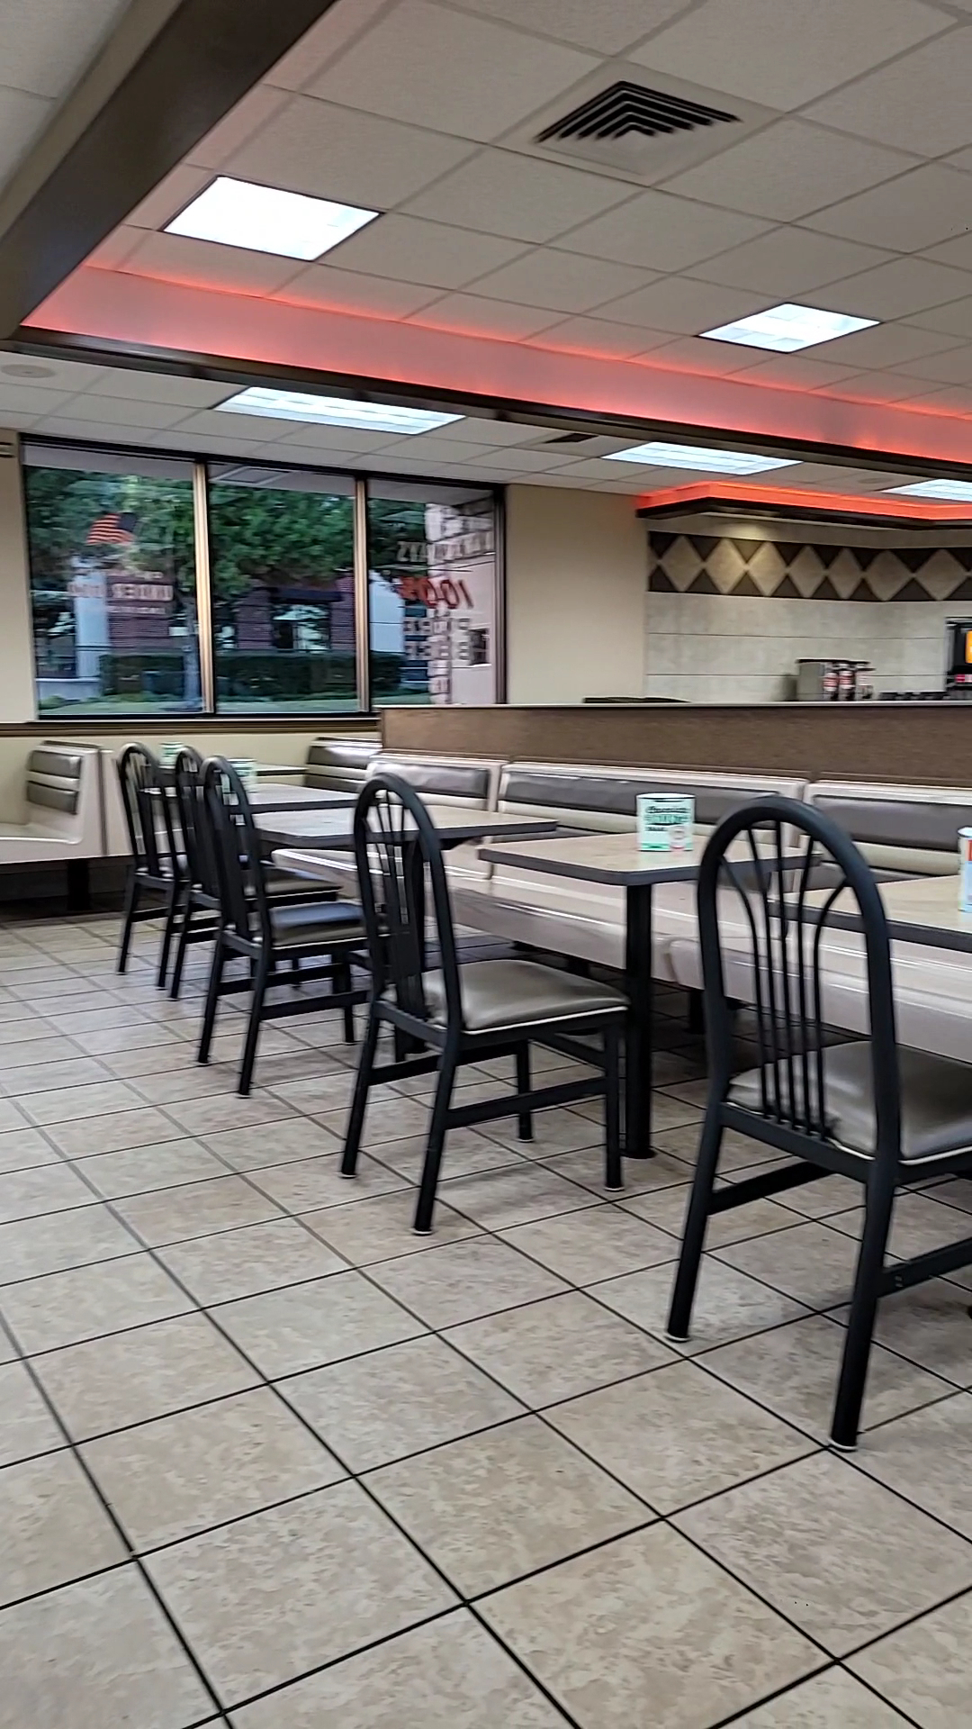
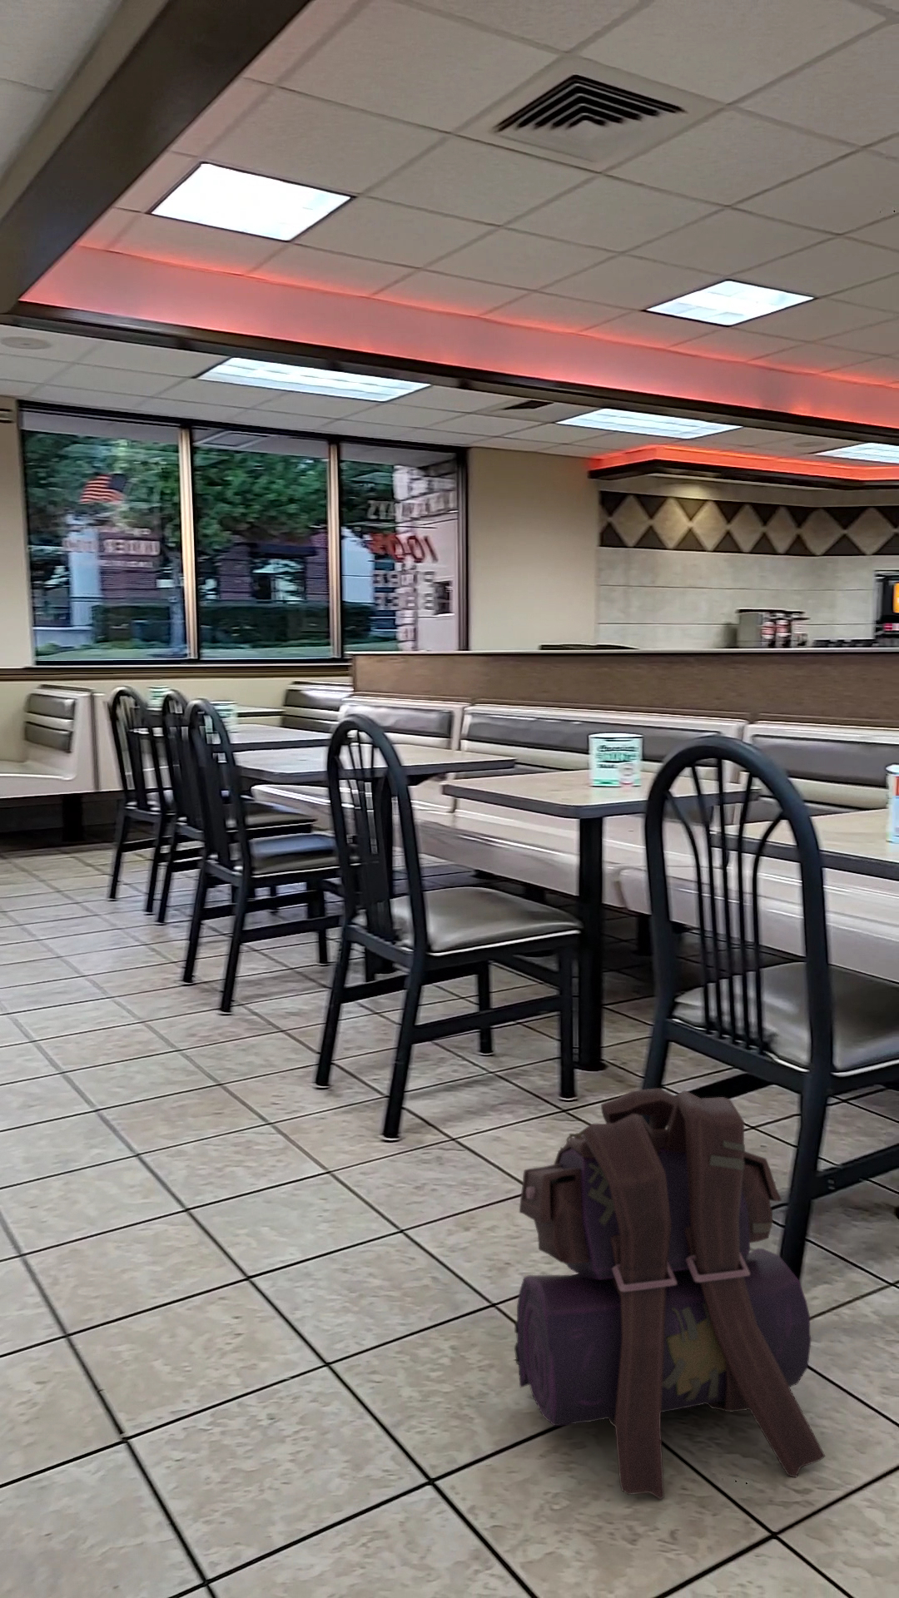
+ backpack (659, 1250)
